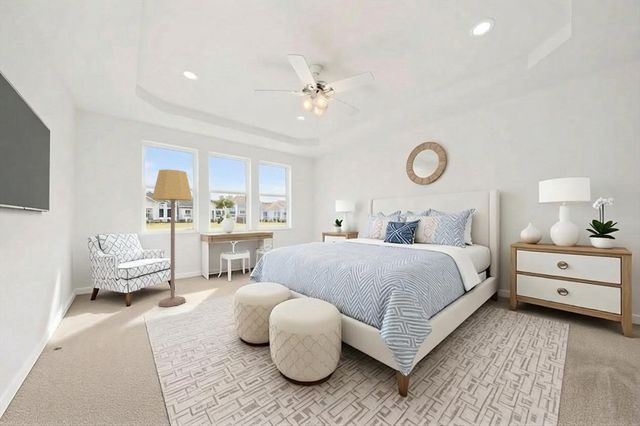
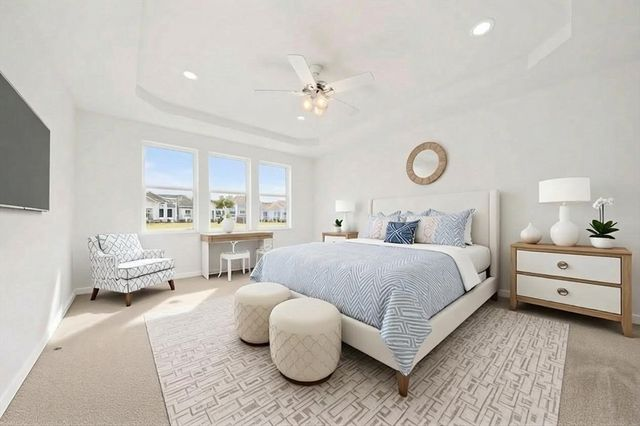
- lamp (172, 237)
